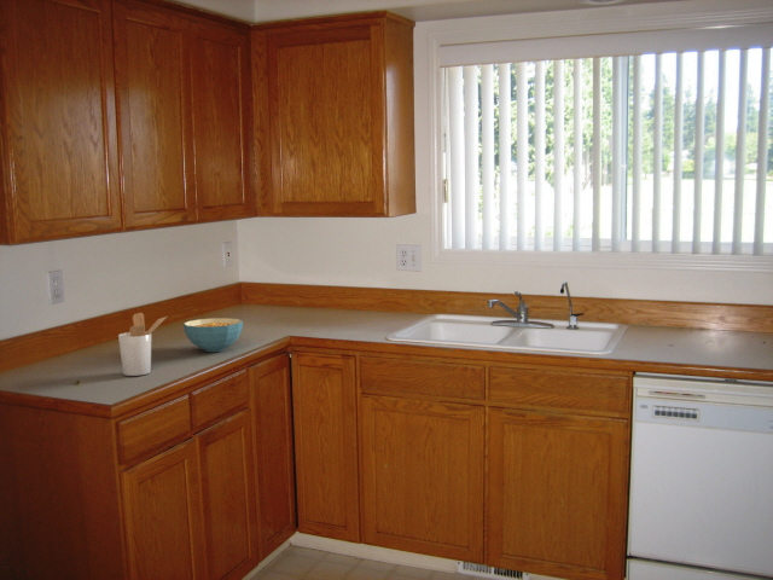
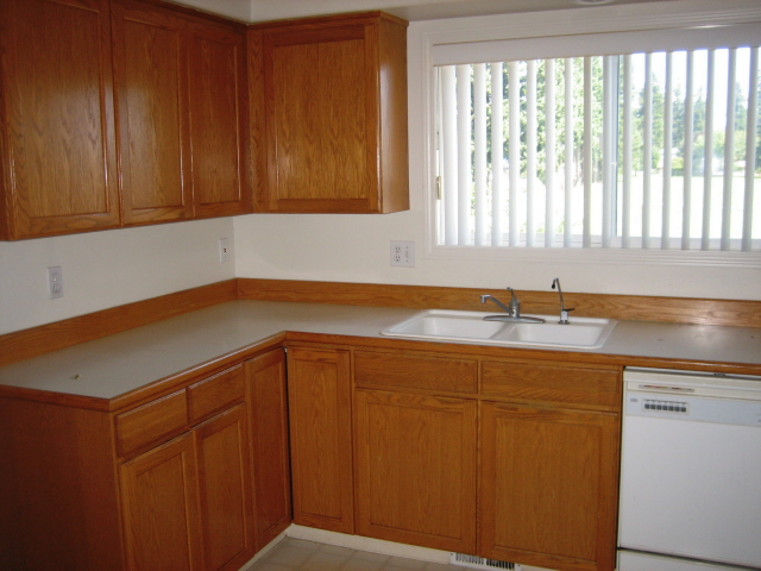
- cereal bowl (214, 336)
- utensil holder (144, 343)
